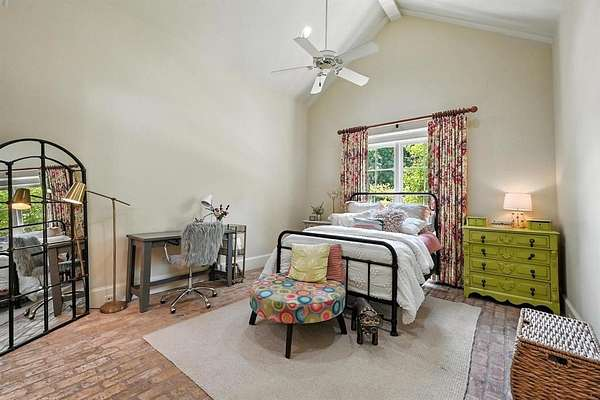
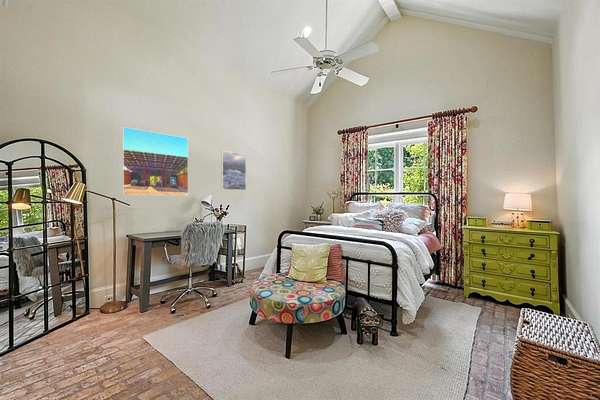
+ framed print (234, 171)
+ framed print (157, 164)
